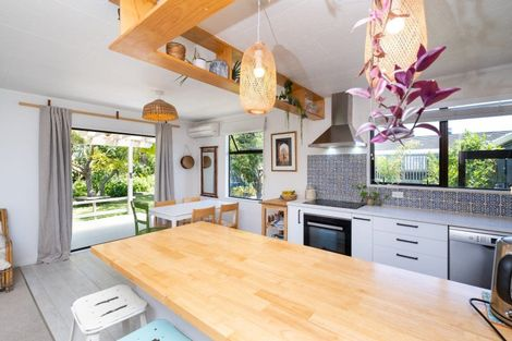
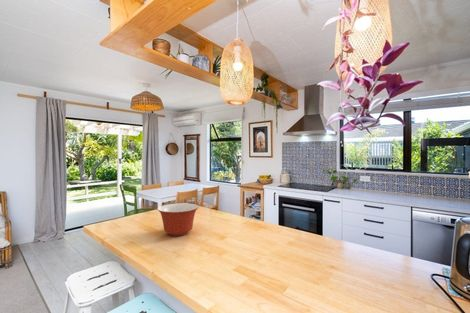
+ mixing bowl (178, 219)
